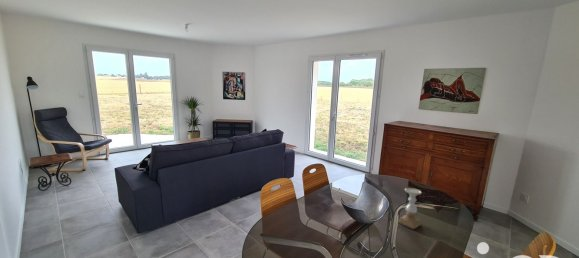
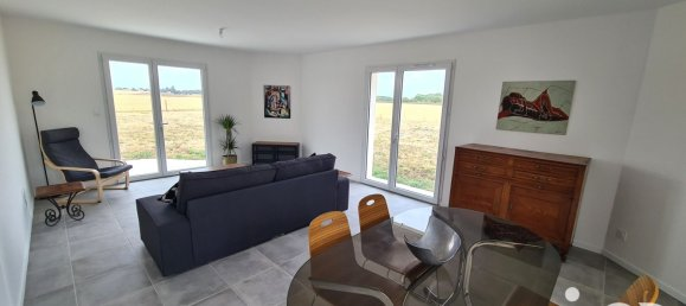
- candle holder (411, 207)
